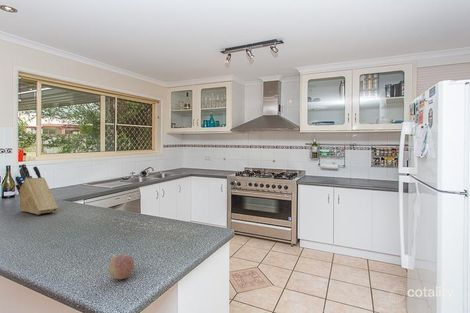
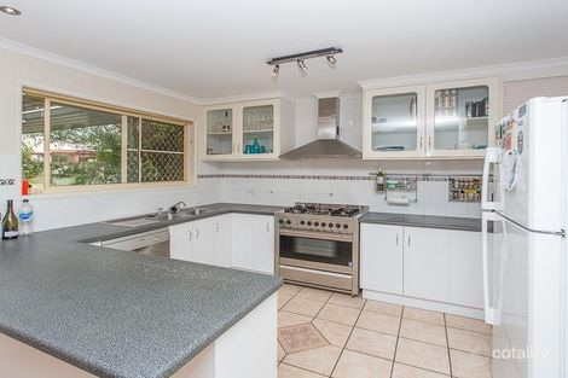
- knife block (35, 187)
- fruit (121, 266)
